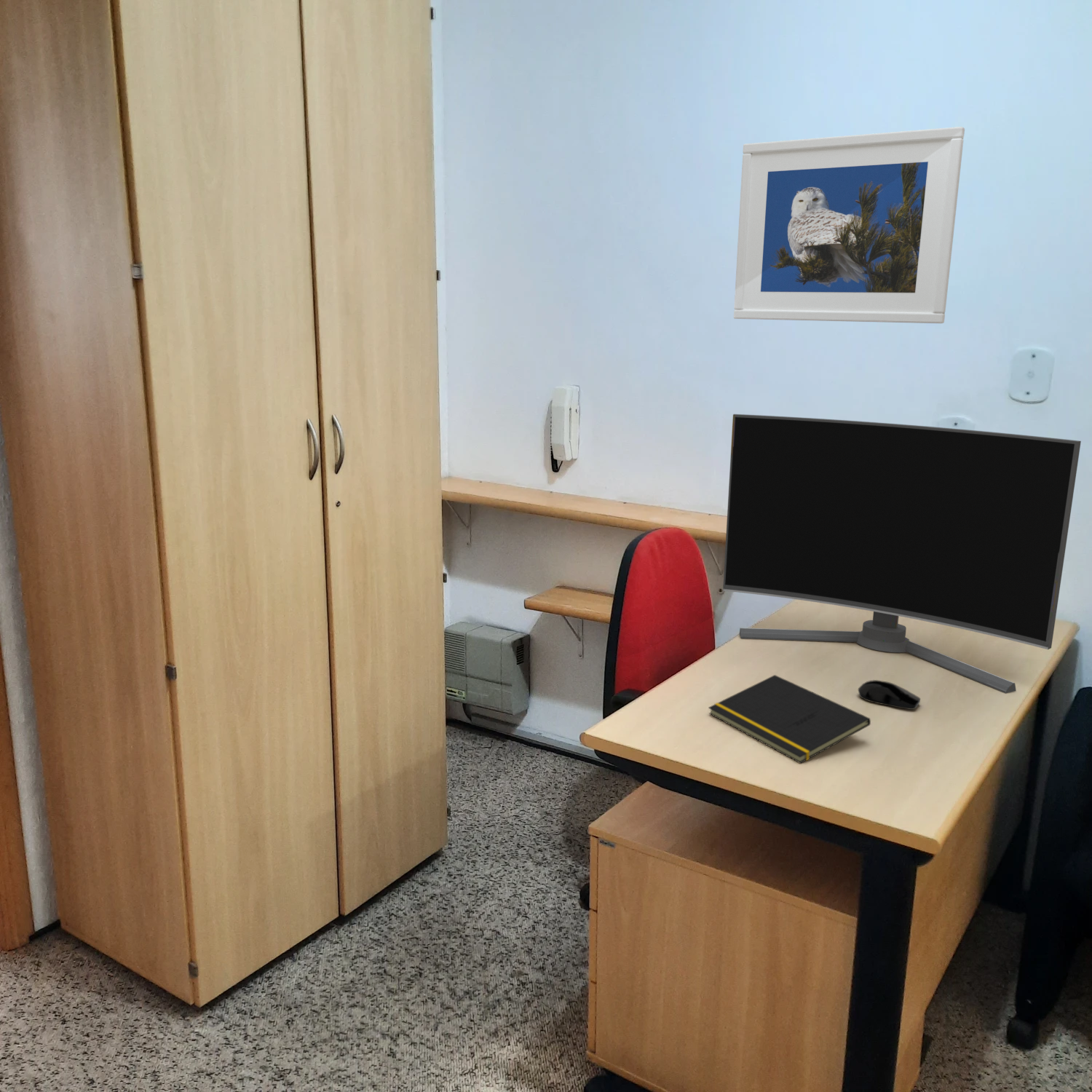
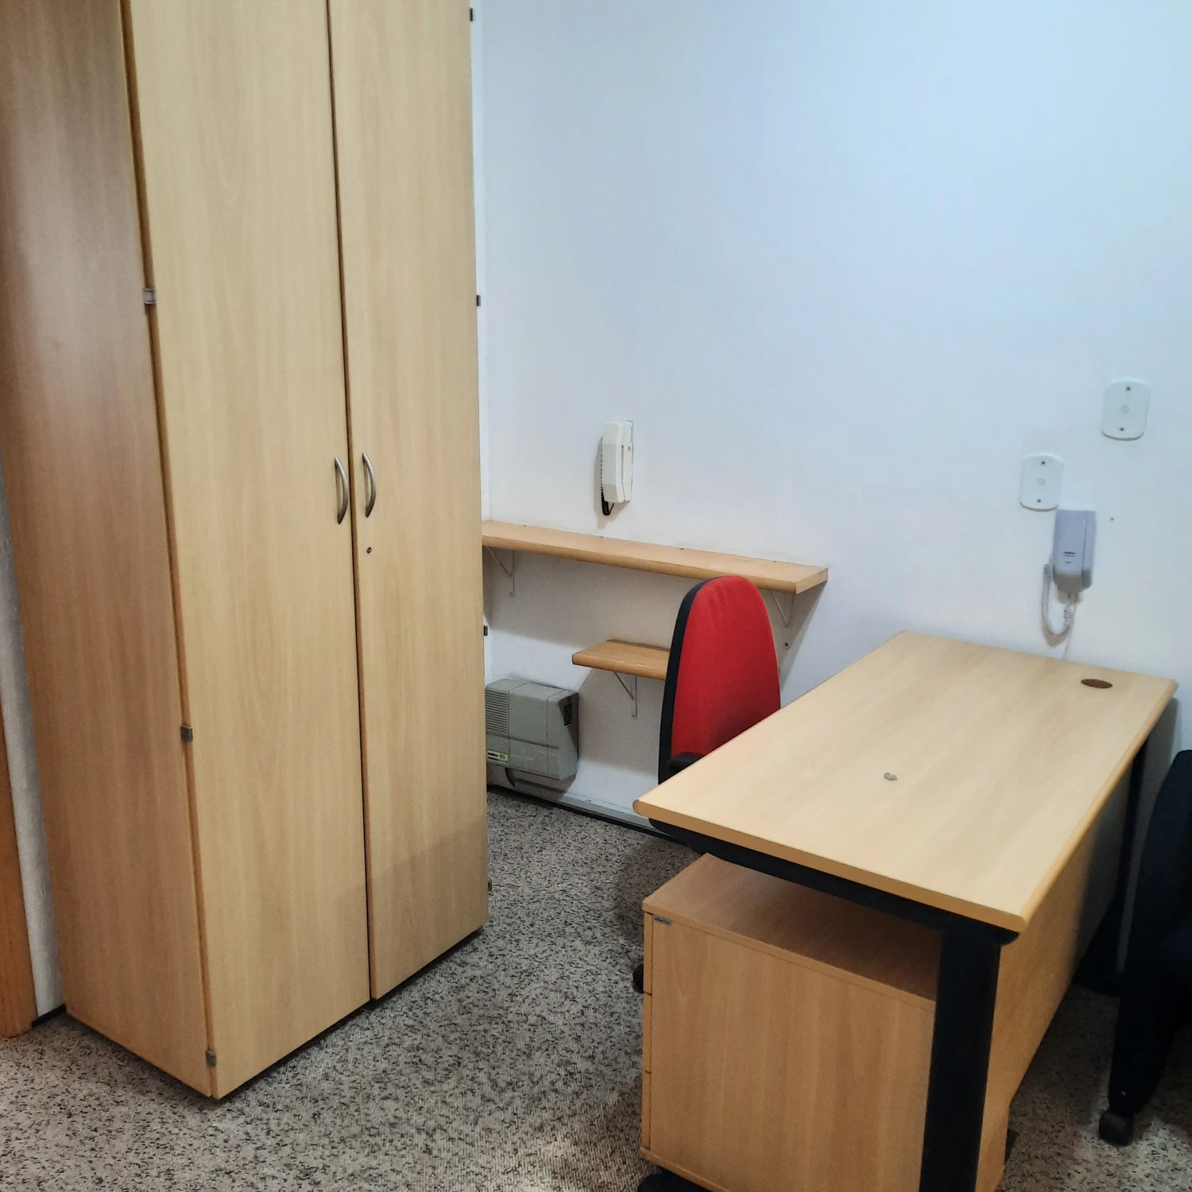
- computer mouse (890, 692)
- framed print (840, 230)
- computer monitor (885, 541)
- notepad (786, 716)
